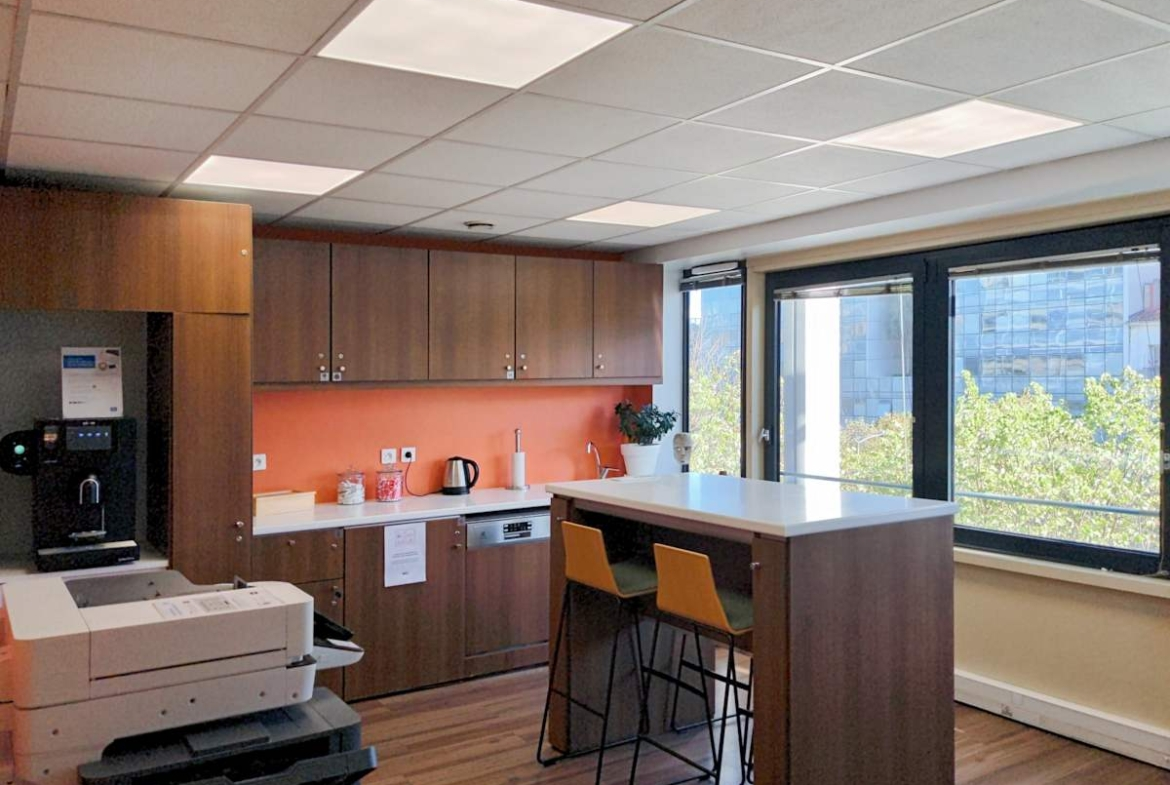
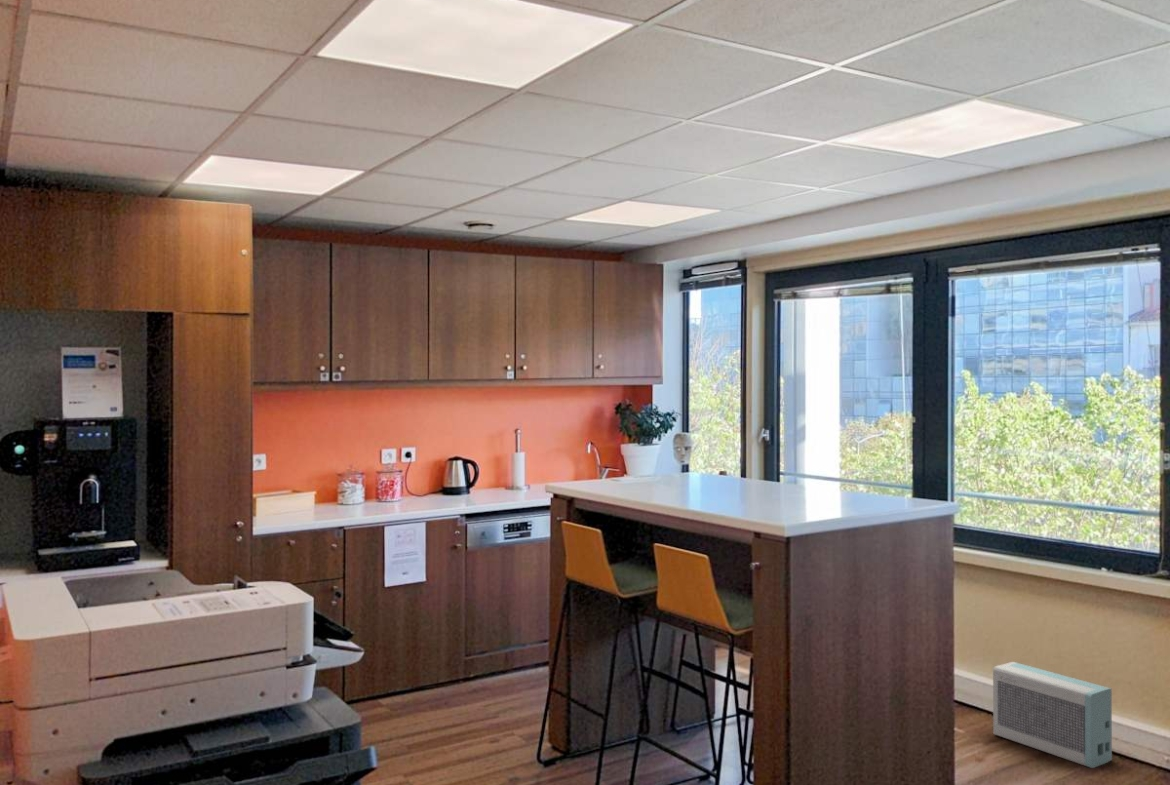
+ air purifier (1050, 712)
